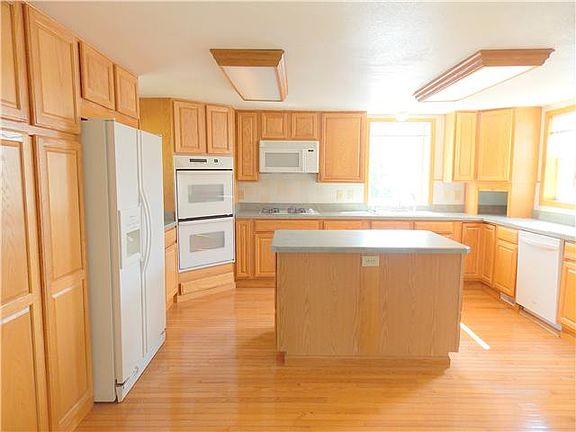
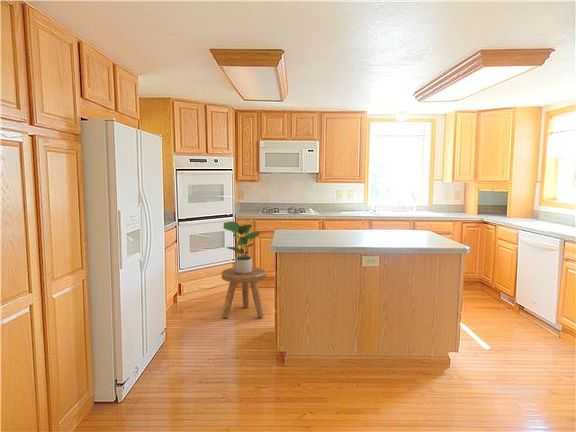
+ stool (244, 292)
+ potted plant (244, 246)
